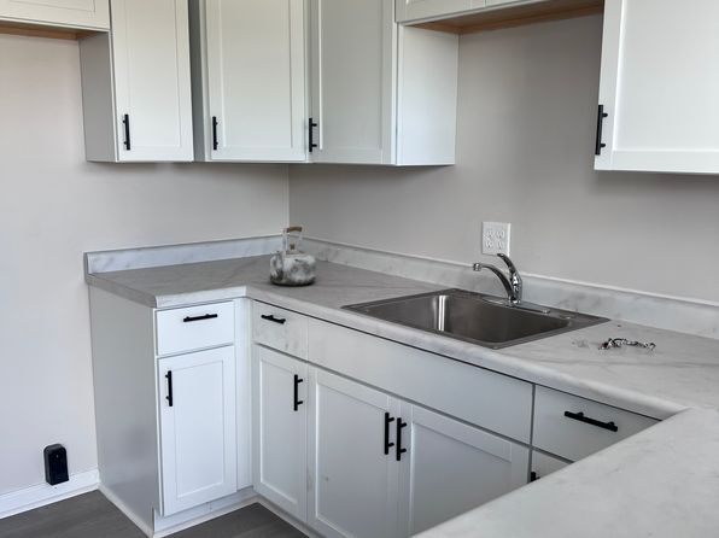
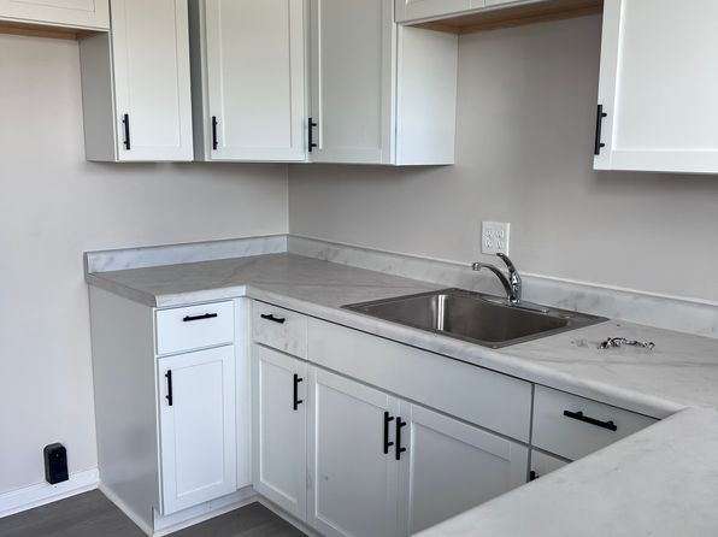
- kettle (290, 255)
